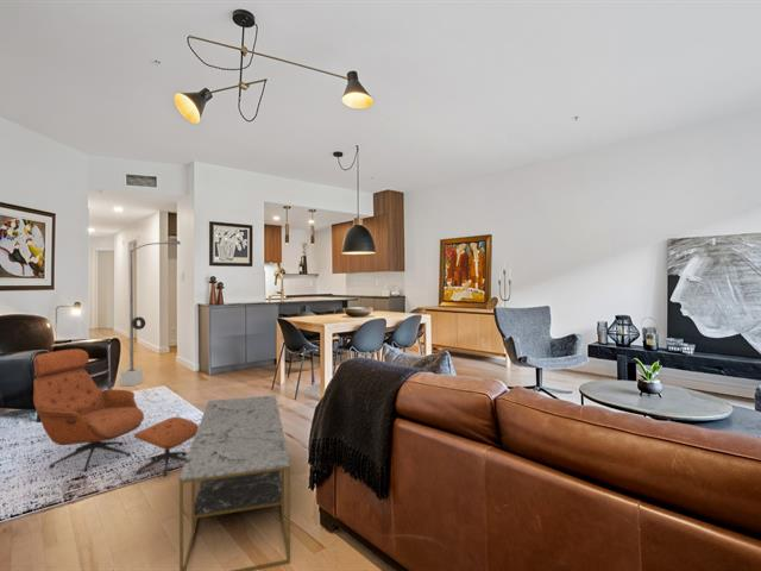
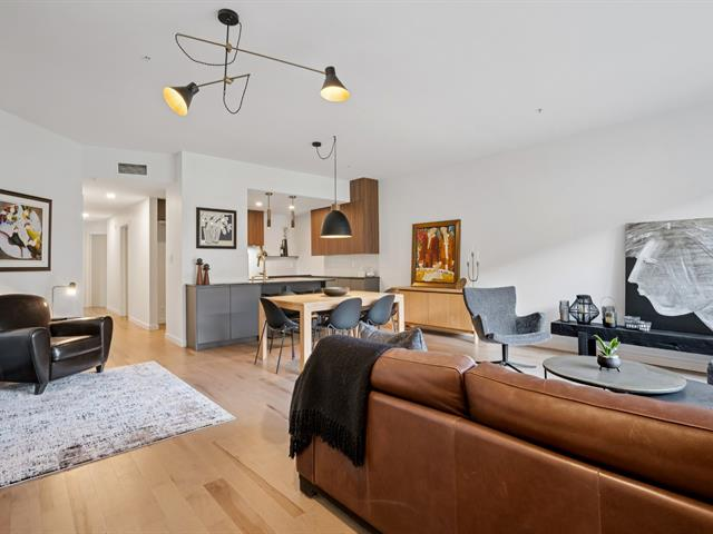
- lounge chair (118, 406)
- coffee table (240, 464)
- street lamp (144, 320)
